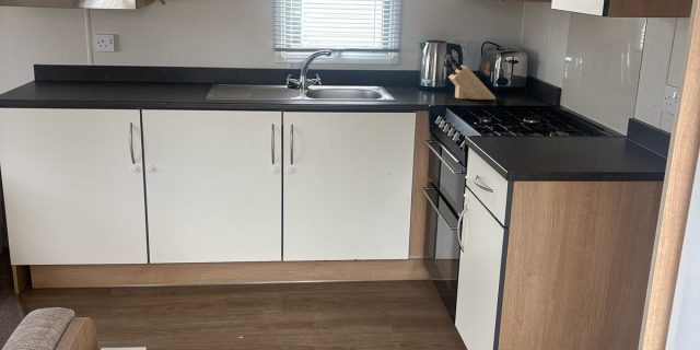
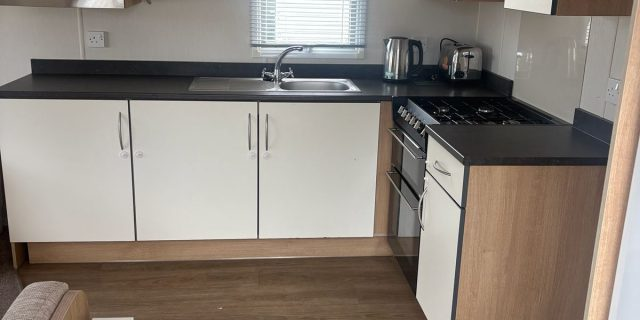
- knife block (468, 77)
